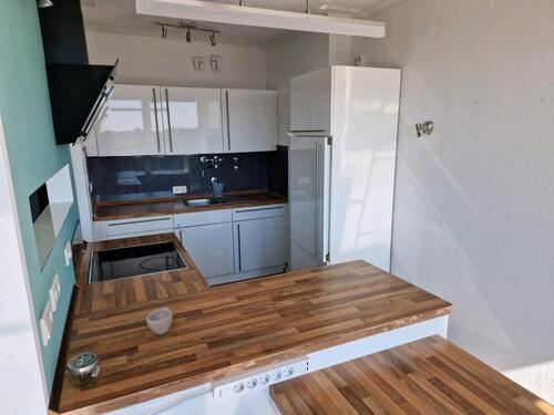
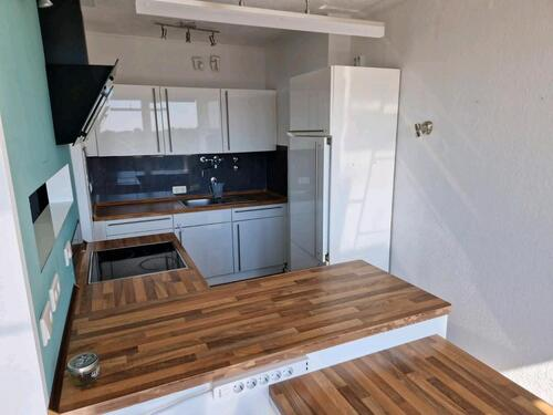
- cup (161, 321)
